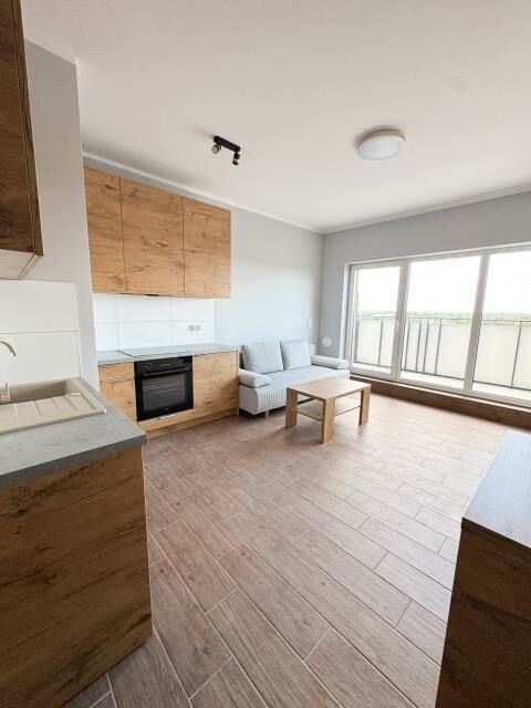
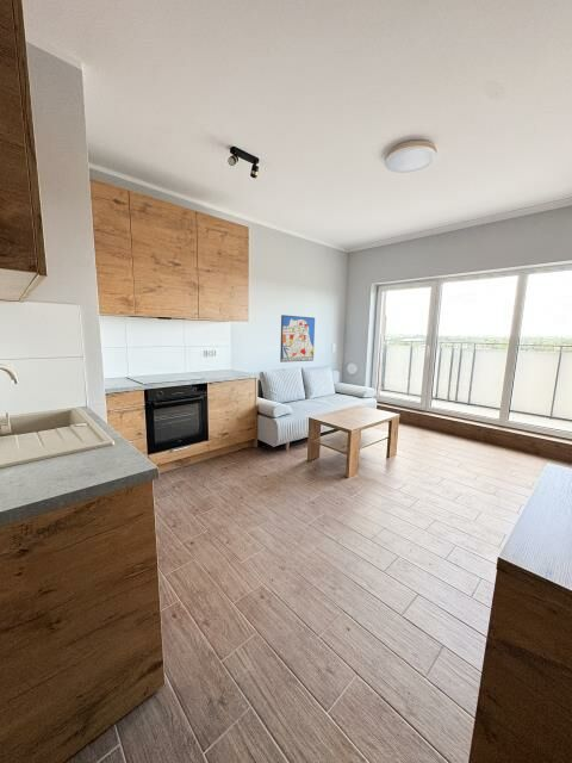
+ wall art (298, 339)
